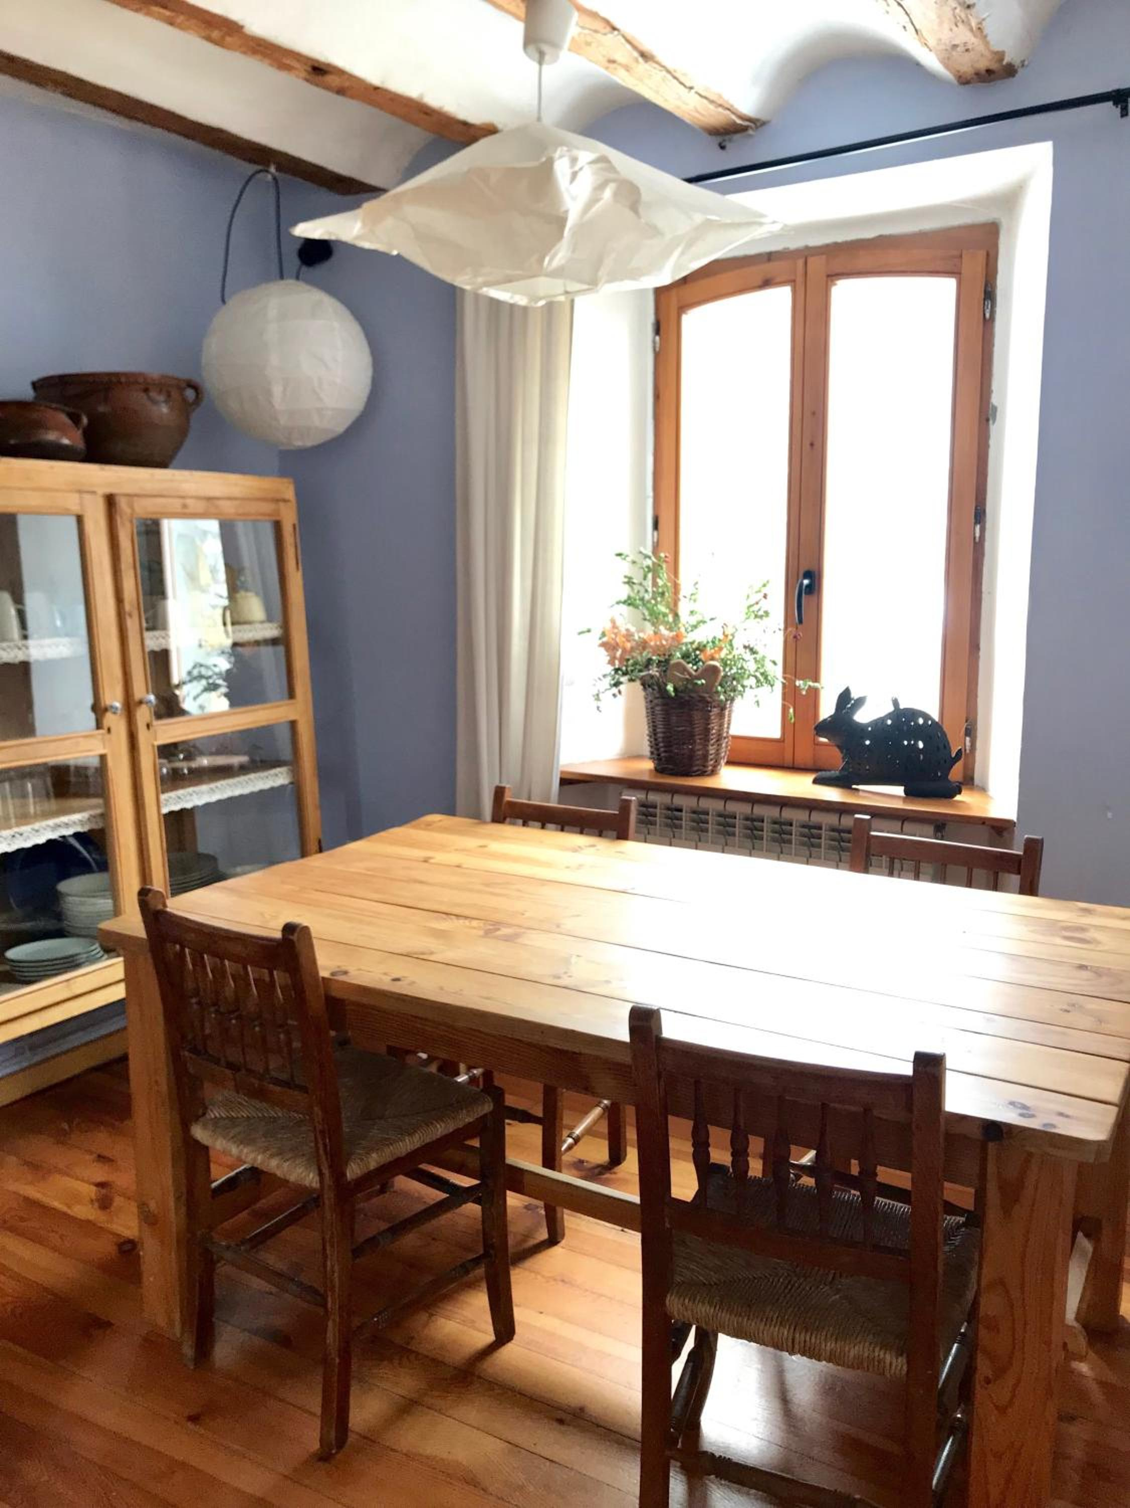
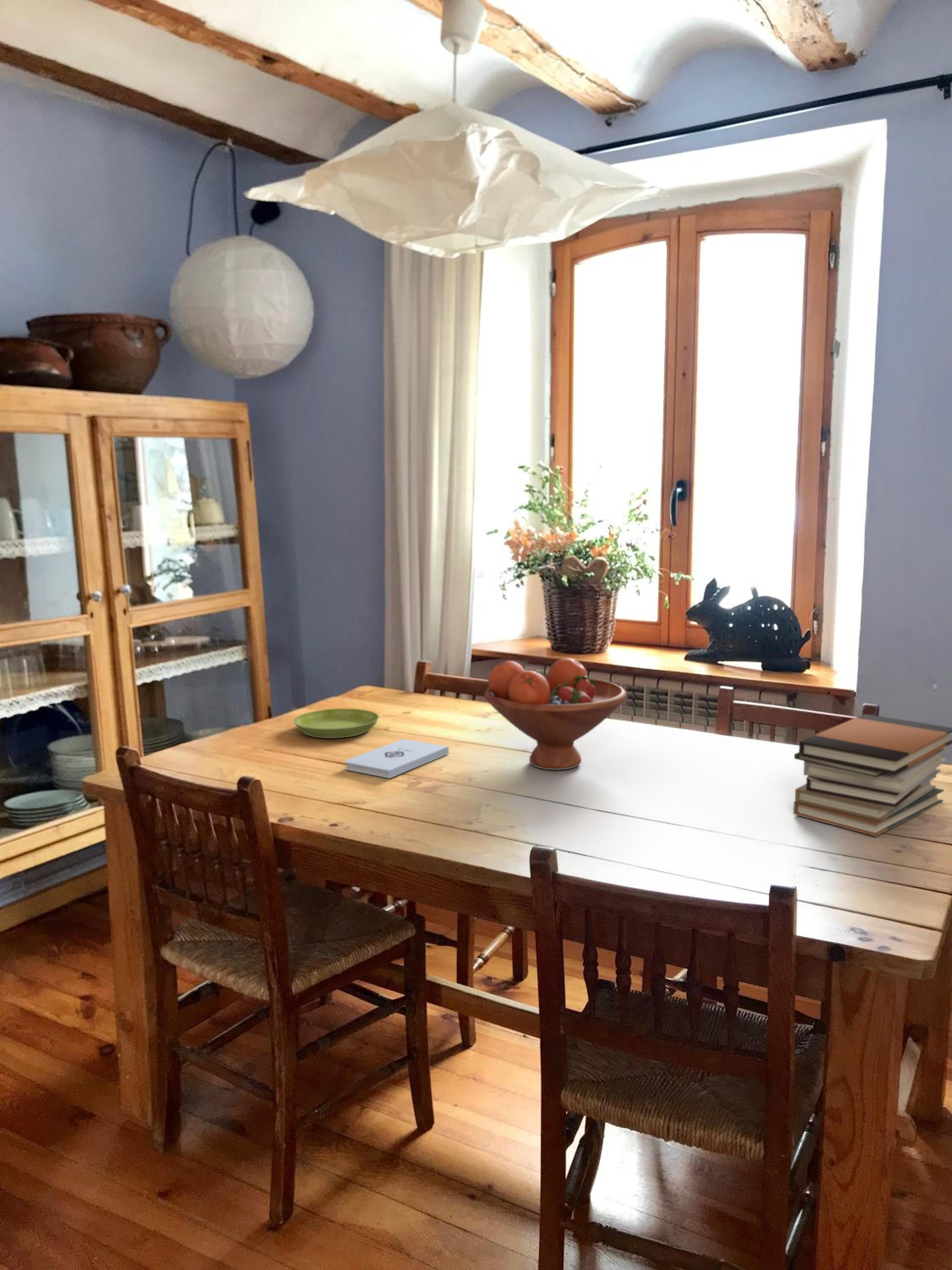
+ saucer (336, 724)
+ notepad (397, 757)
+ book stack (875, 771)
+ fruit bowl (555, 713)
